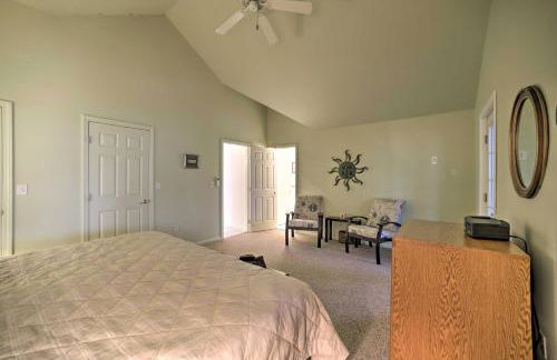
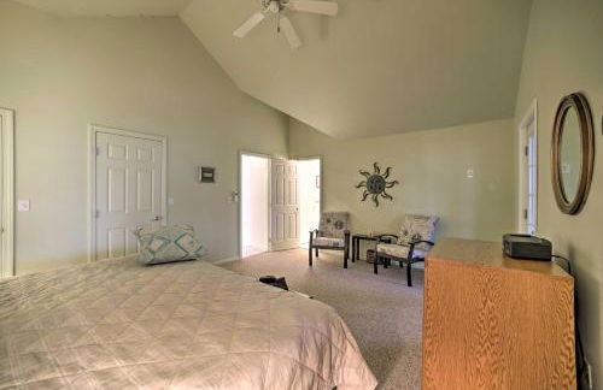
+ decorative pillow (169, 242)
